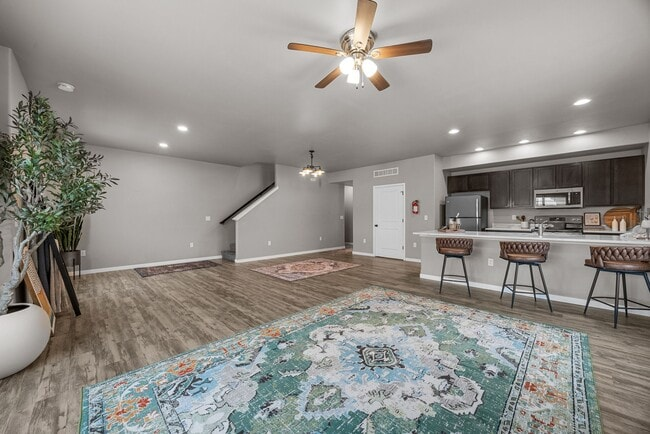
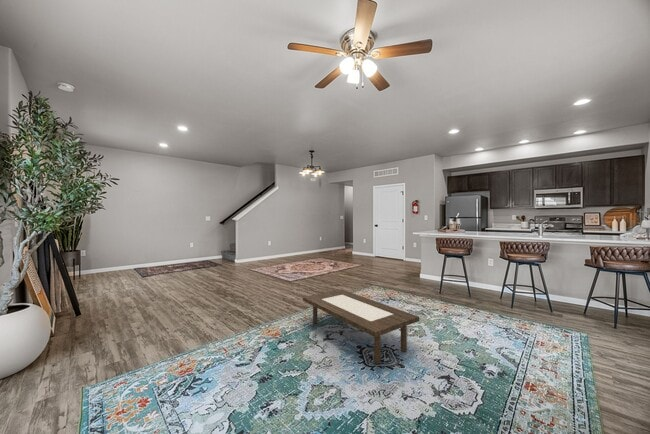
+ coffee table (354, 320)
